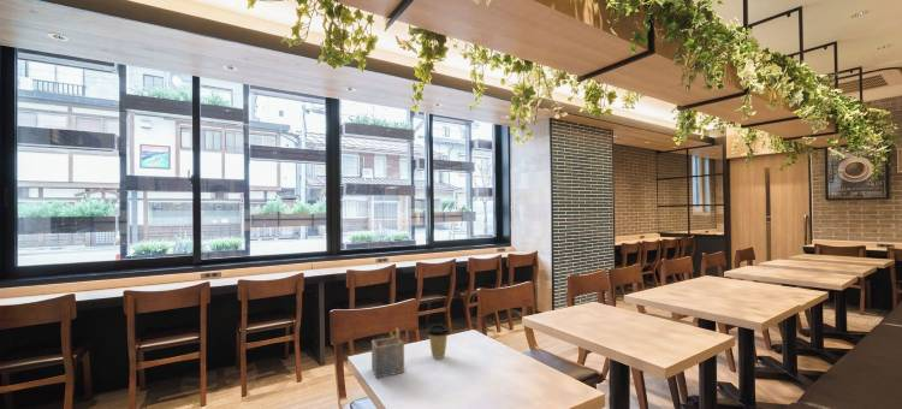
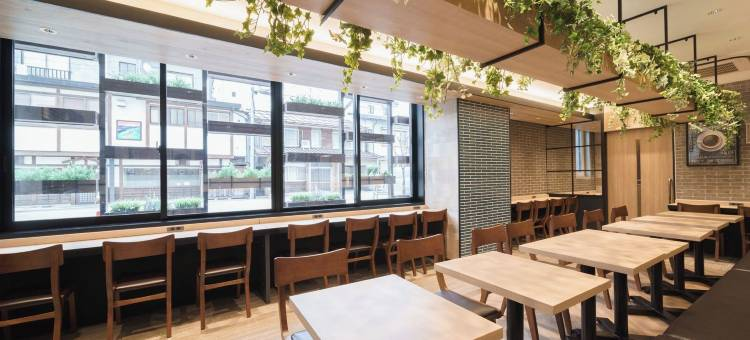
- napkin holder (387, 350)
- coffee cup (438, 342)
